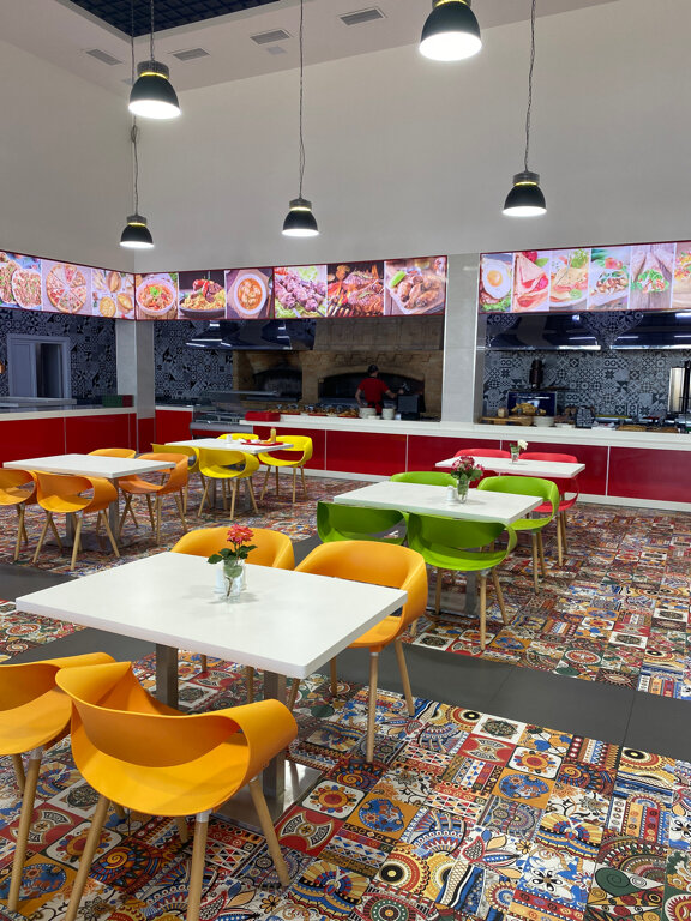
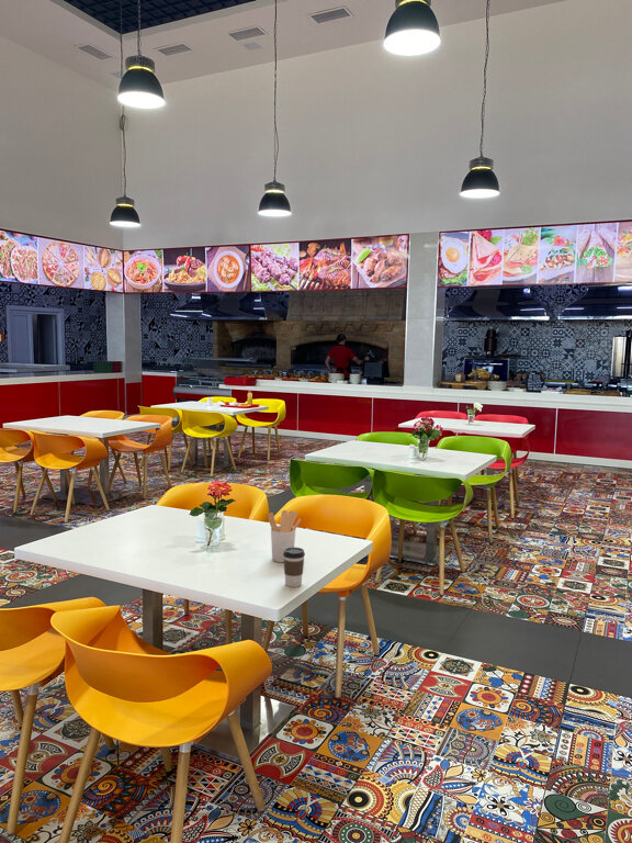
+ coffee cup (293, 566)
+ utensil holder (284, 535)
